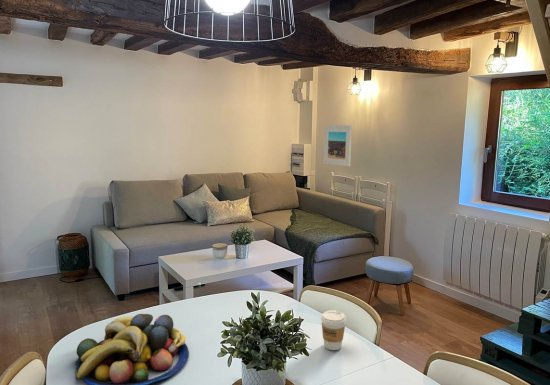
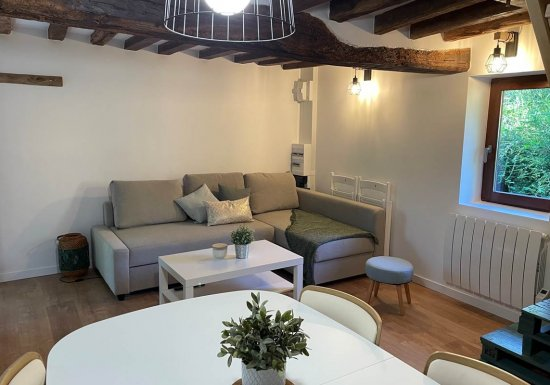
- coffee cup (333, 330)
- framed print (337, 145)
- fruit bowl (133, 341)
